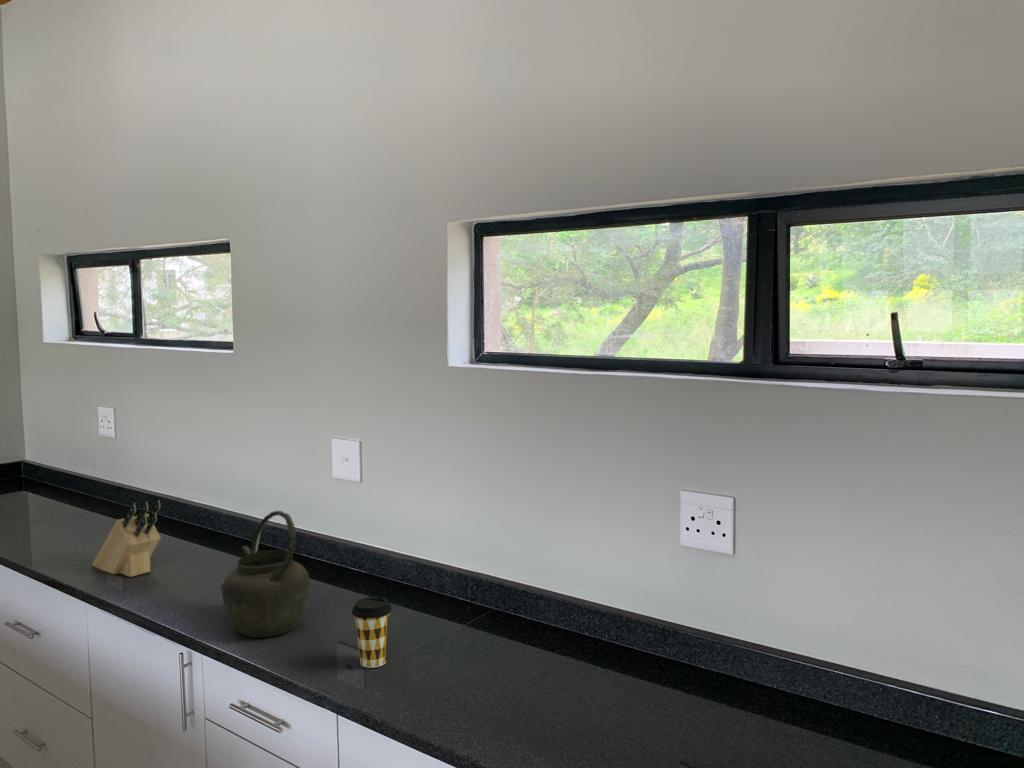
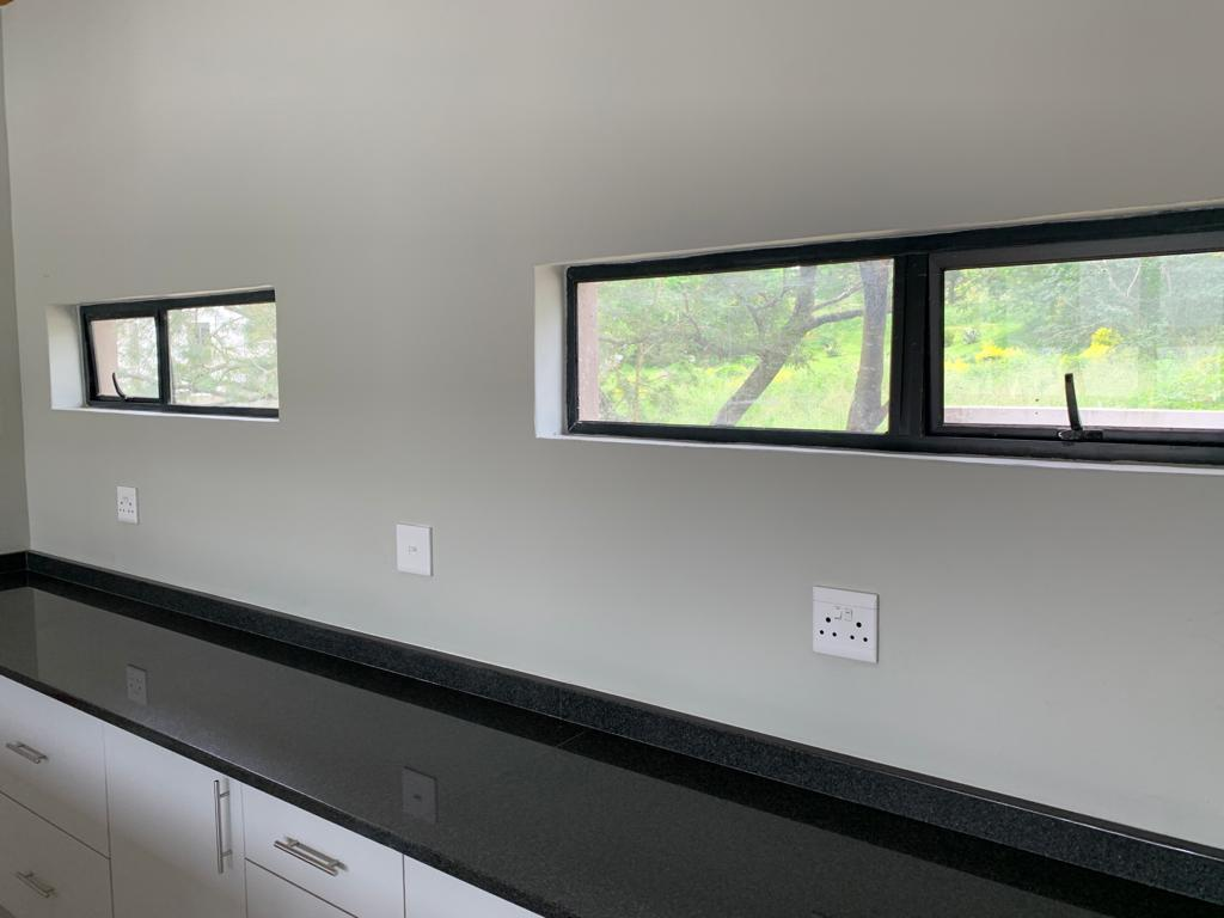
- knife block (128, 533)
- coffee cup (372, 632)
- kettle (265, 567)
